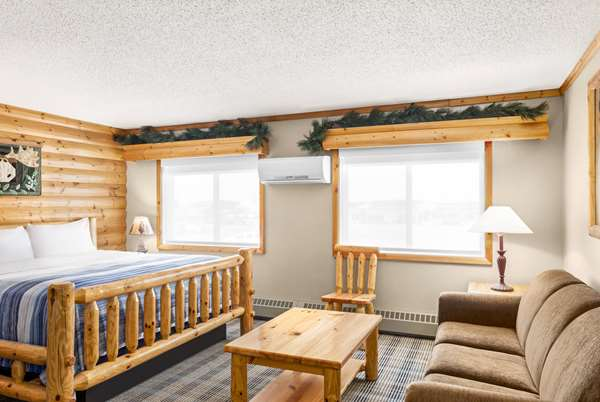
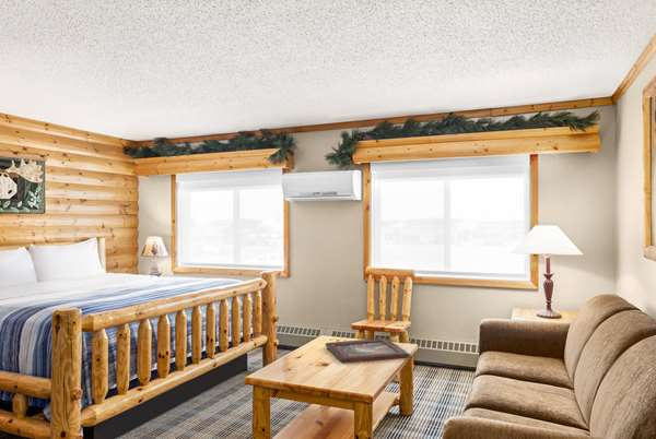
+ decorative tray (365, 349)
